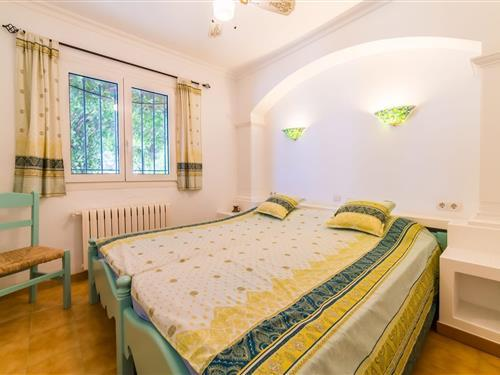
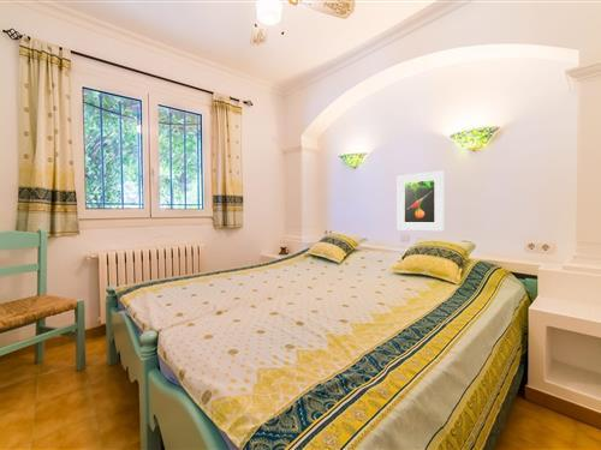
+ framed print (418, 202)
